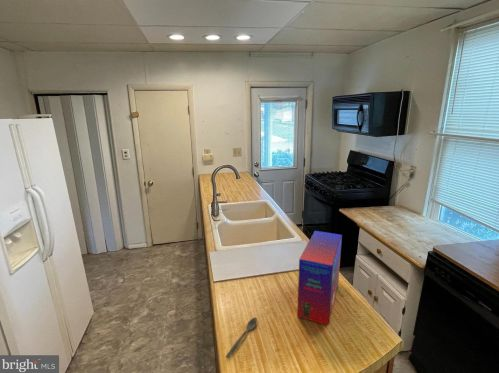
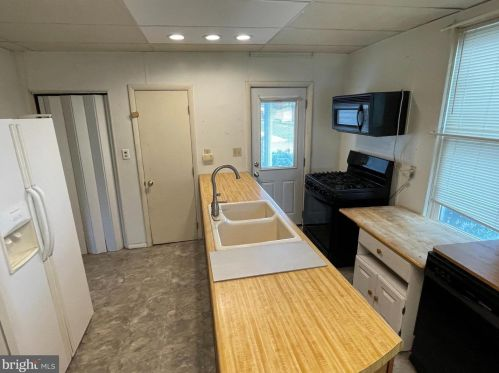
- spoon (242, 336)
- cereal box (321, 273)
